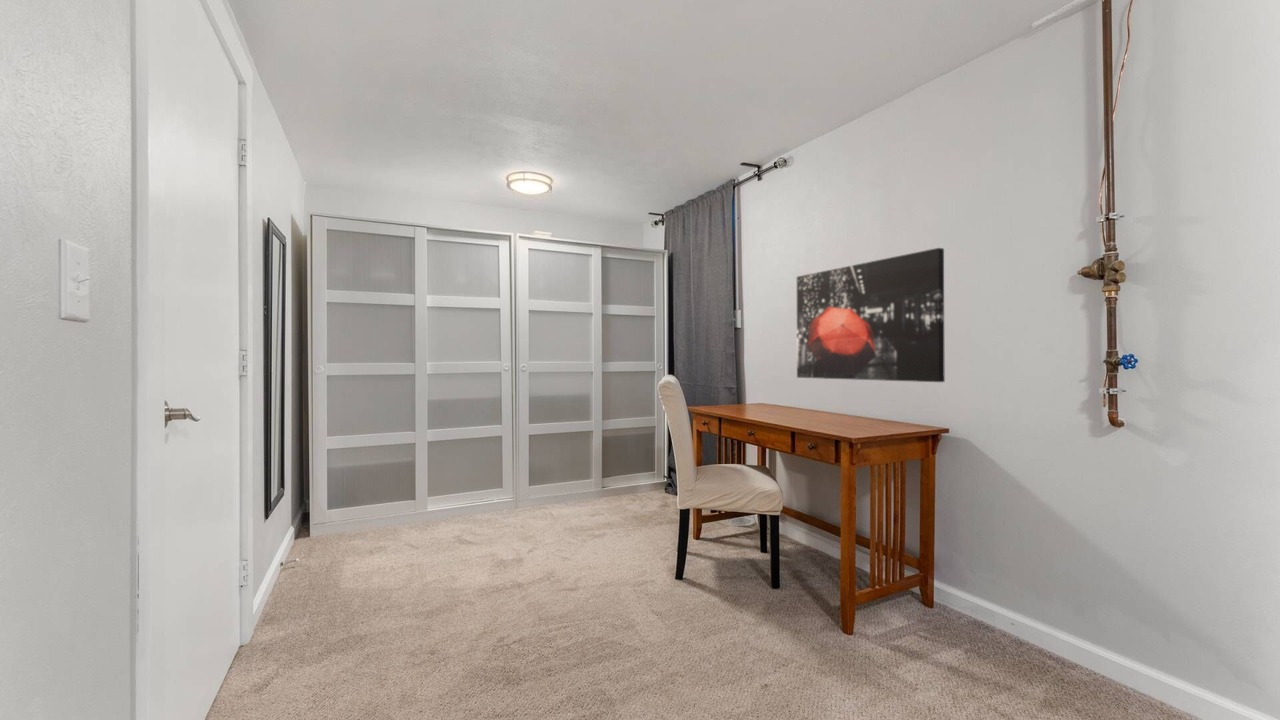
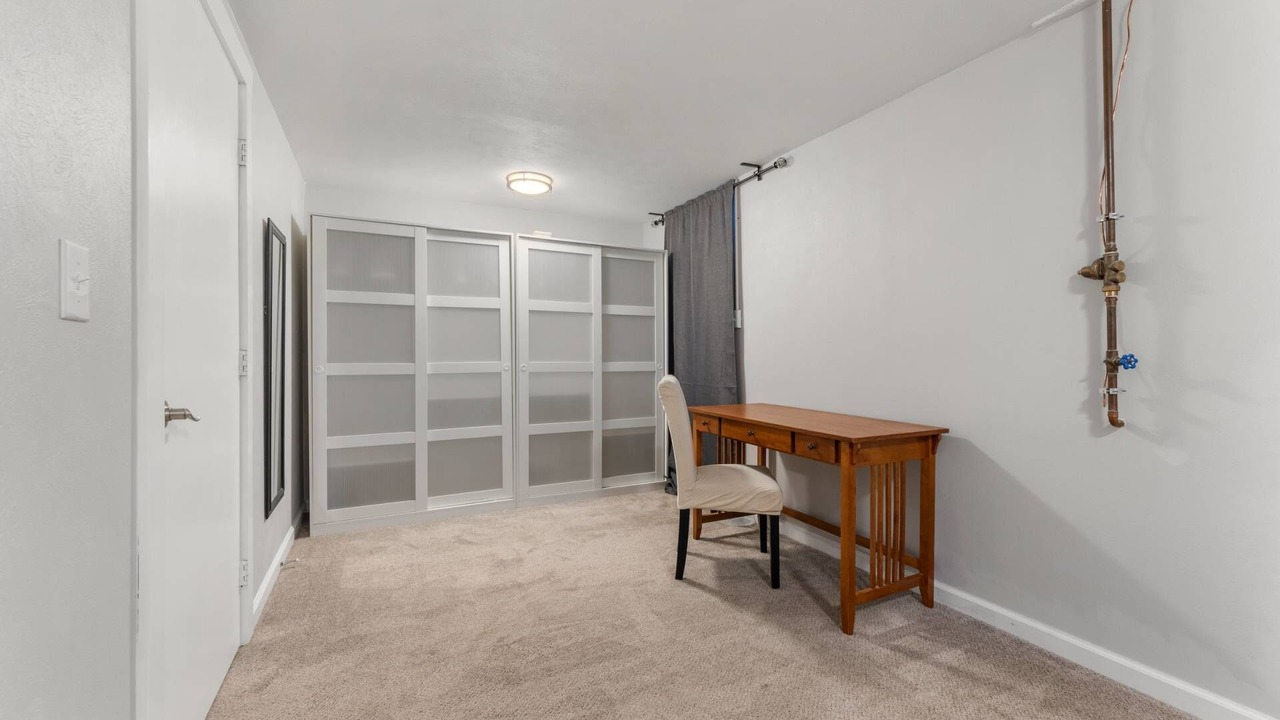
- wall art (860, 321)
